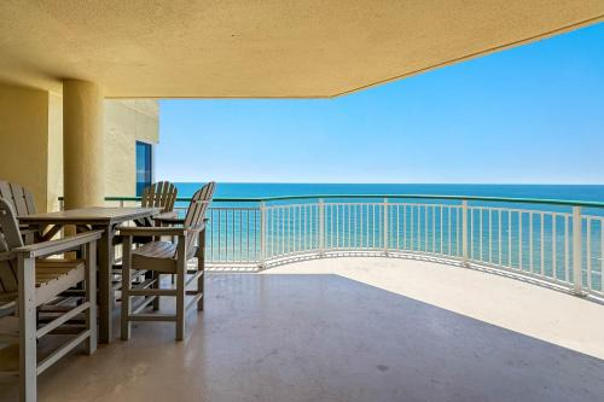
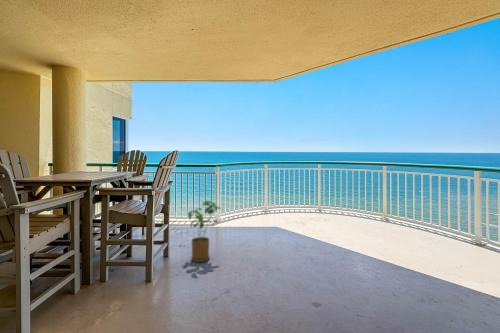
+ house plant (200, 230)
